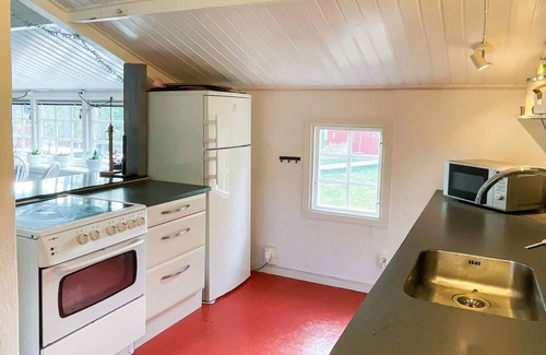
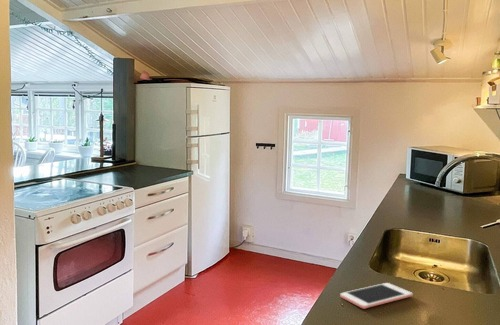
+ cell phone (376, 294)
